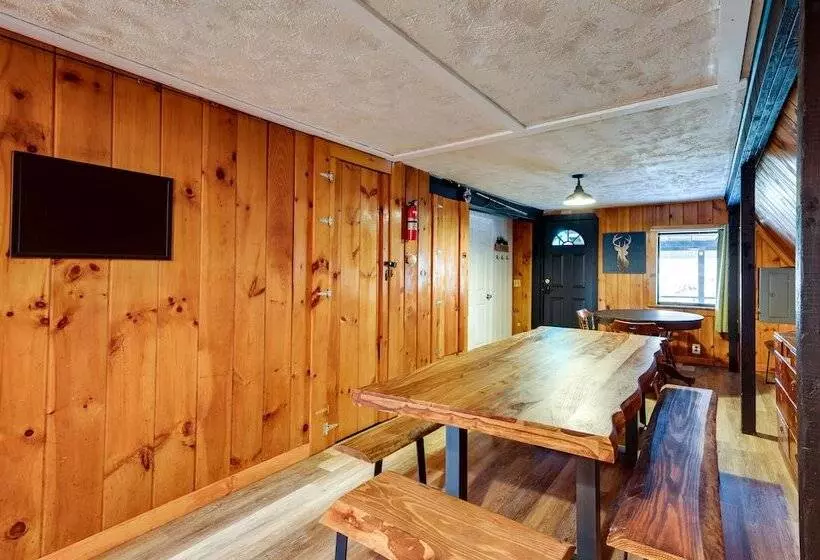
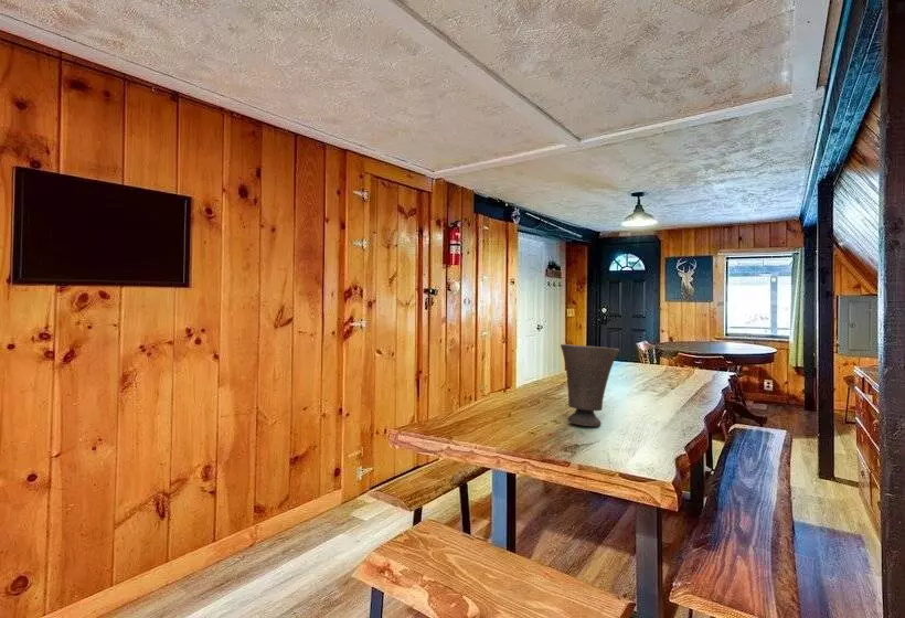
+ vase (588, 383)
